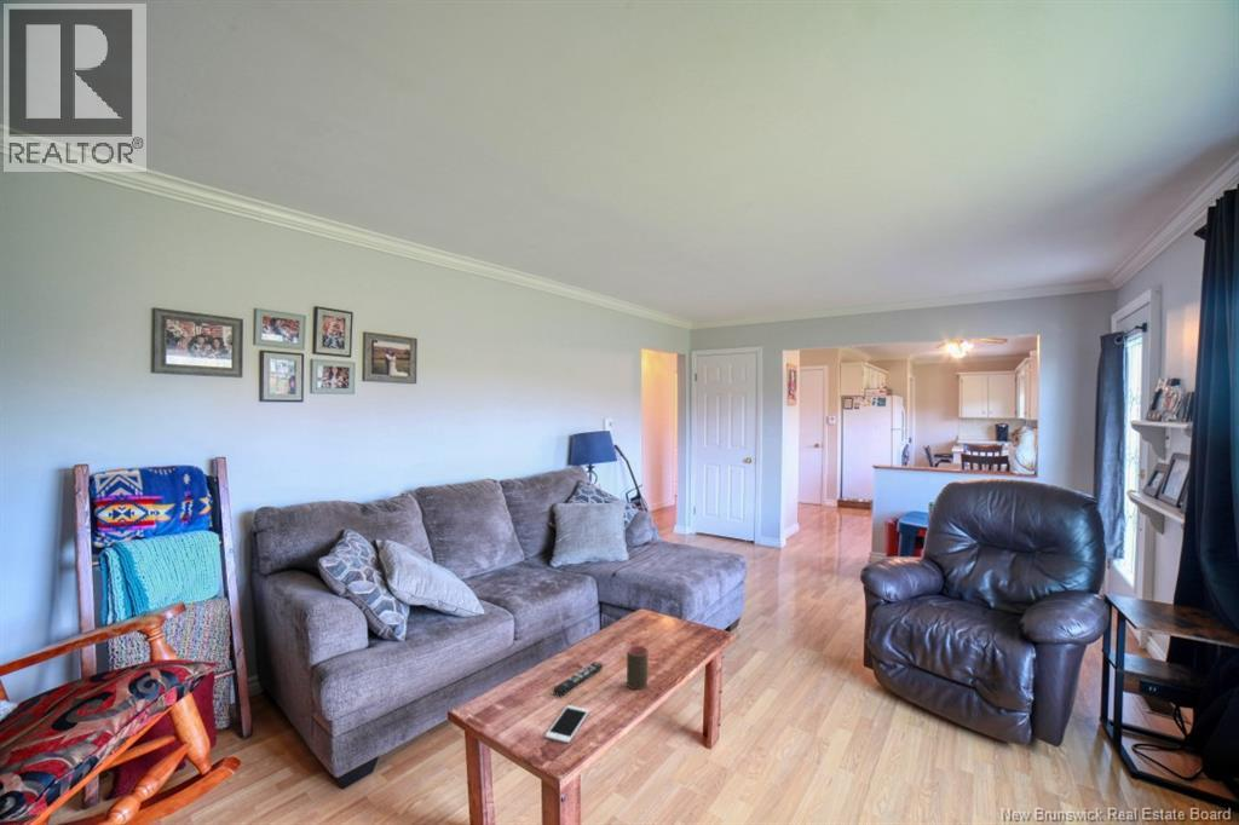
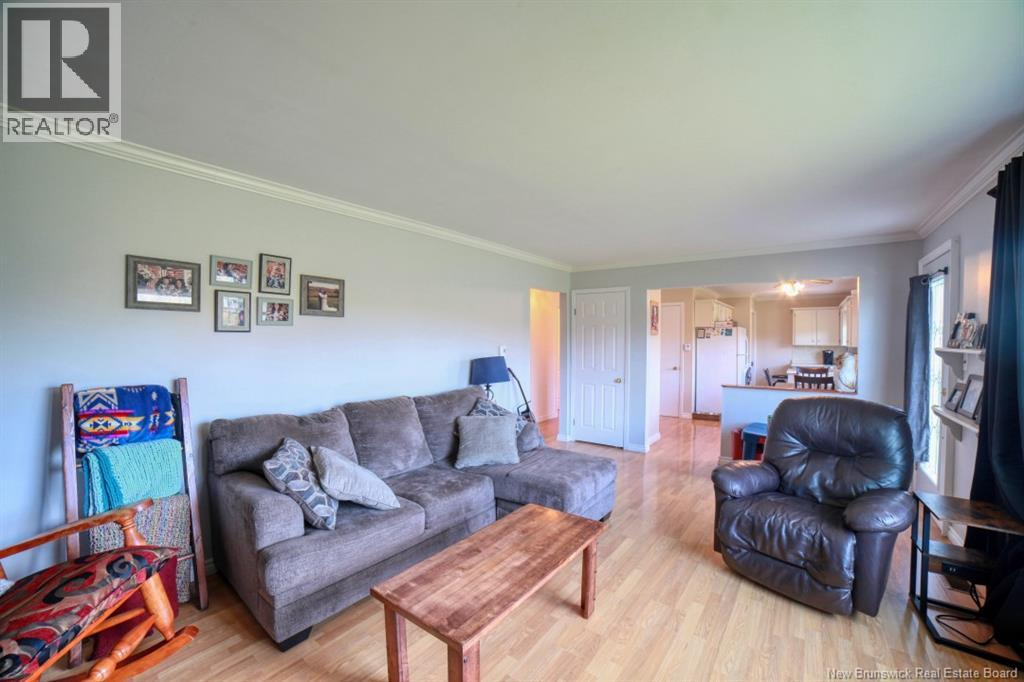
- cup (636, 667)
- cell phone (567, 722)
- remote control (578, 677)
